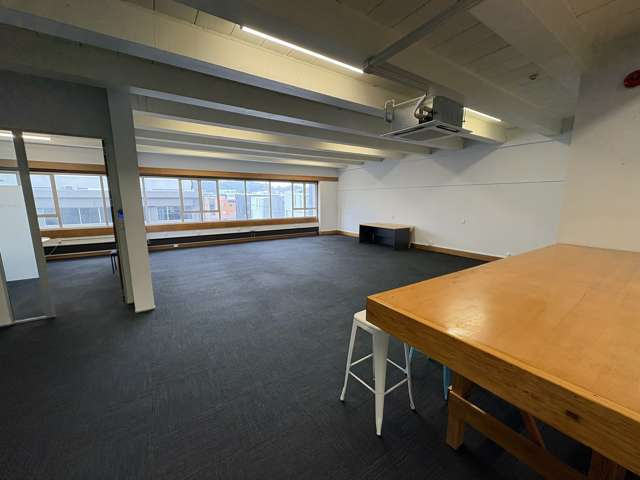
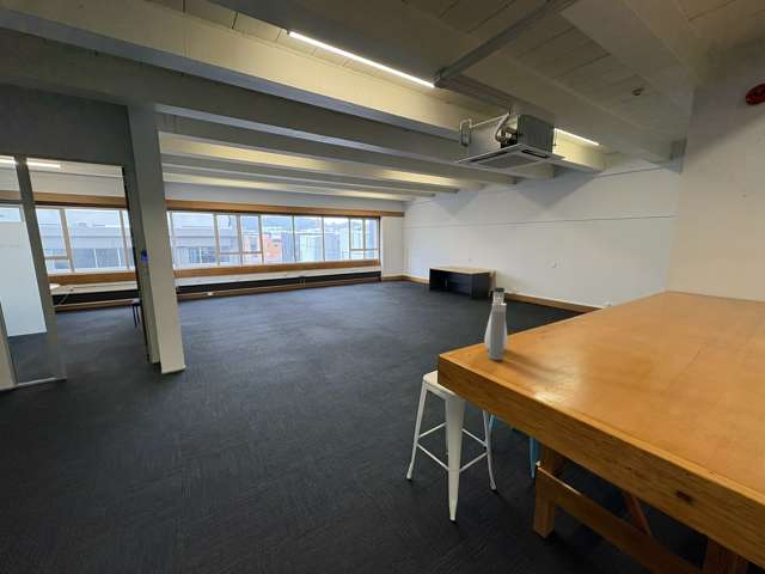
+ water bottle (497, 319)
